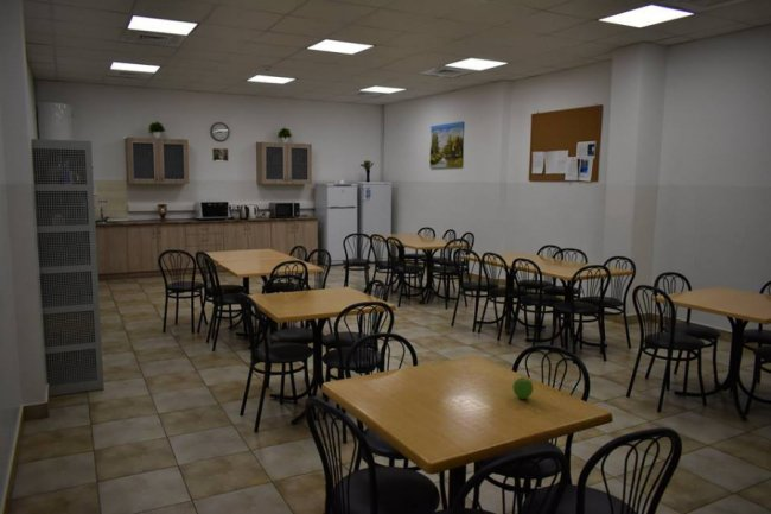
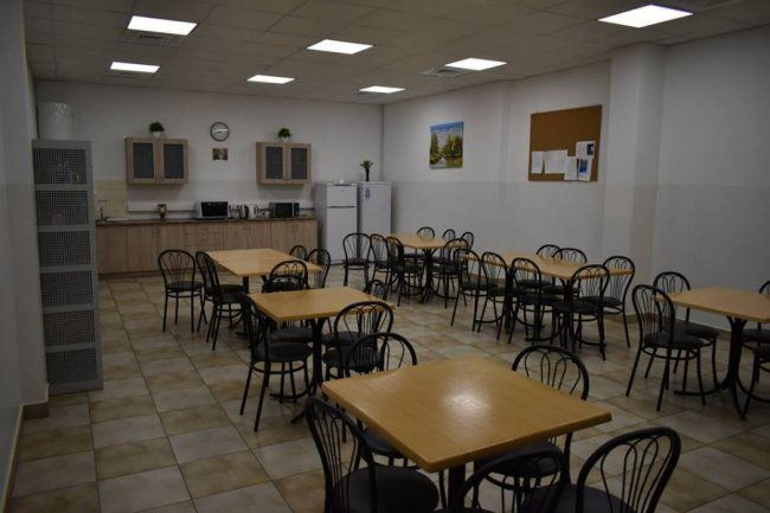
- fruit (522, 388)
